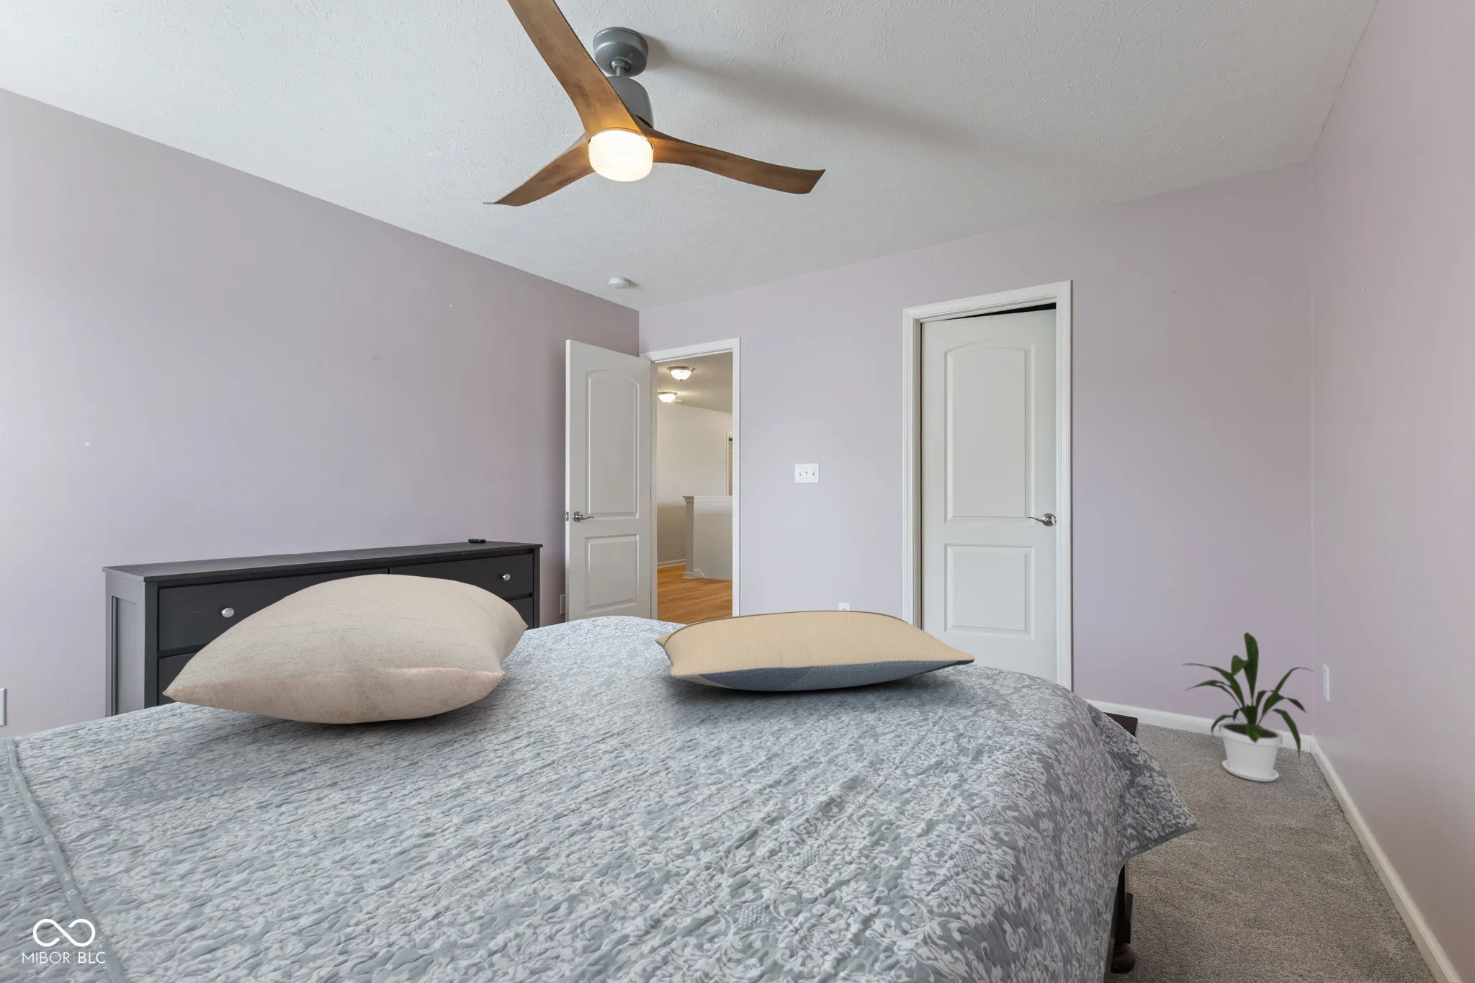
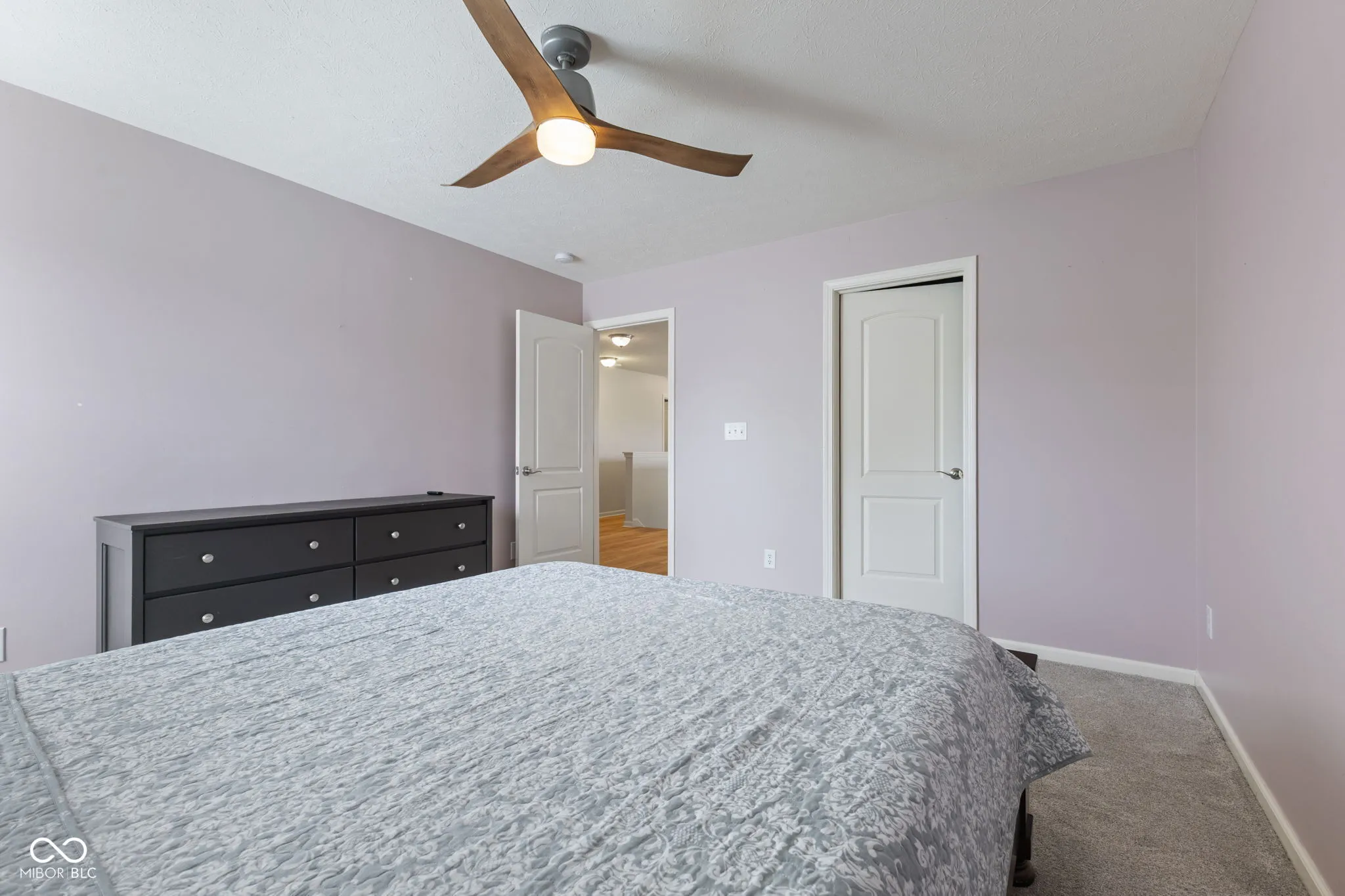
- house plant (1247, 705)
- pillow (805, 648)
- pillow (388, 642)
